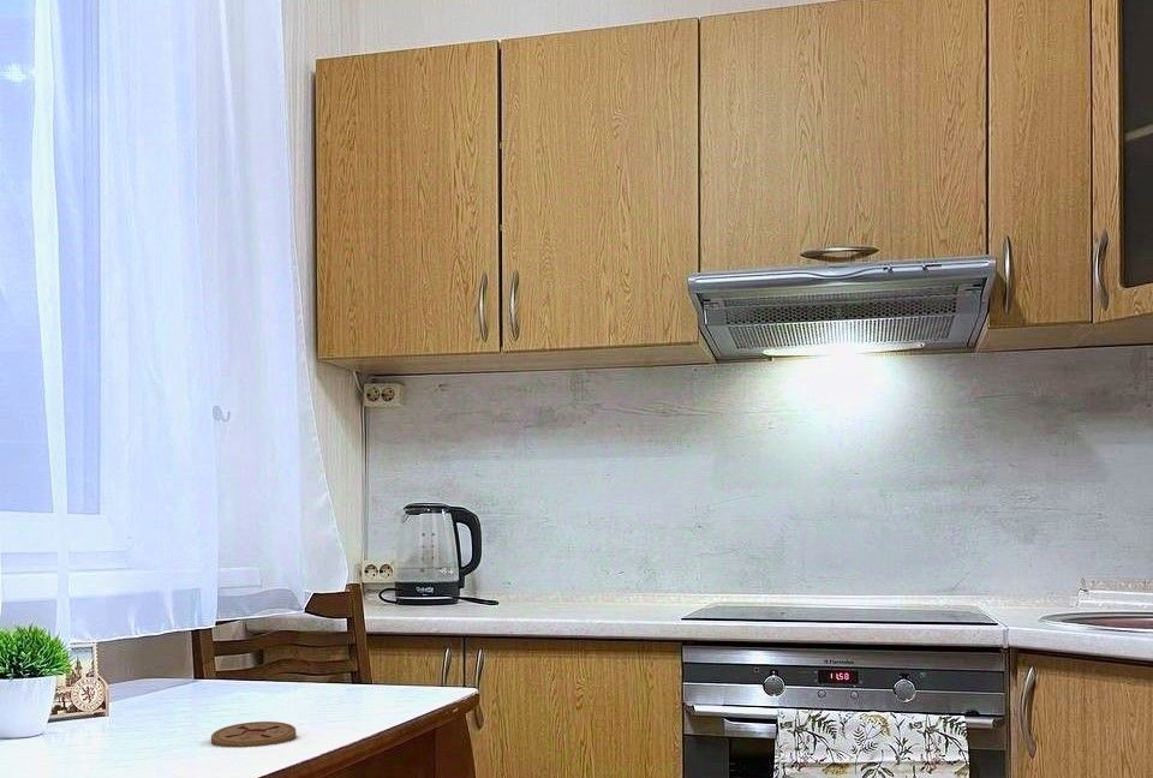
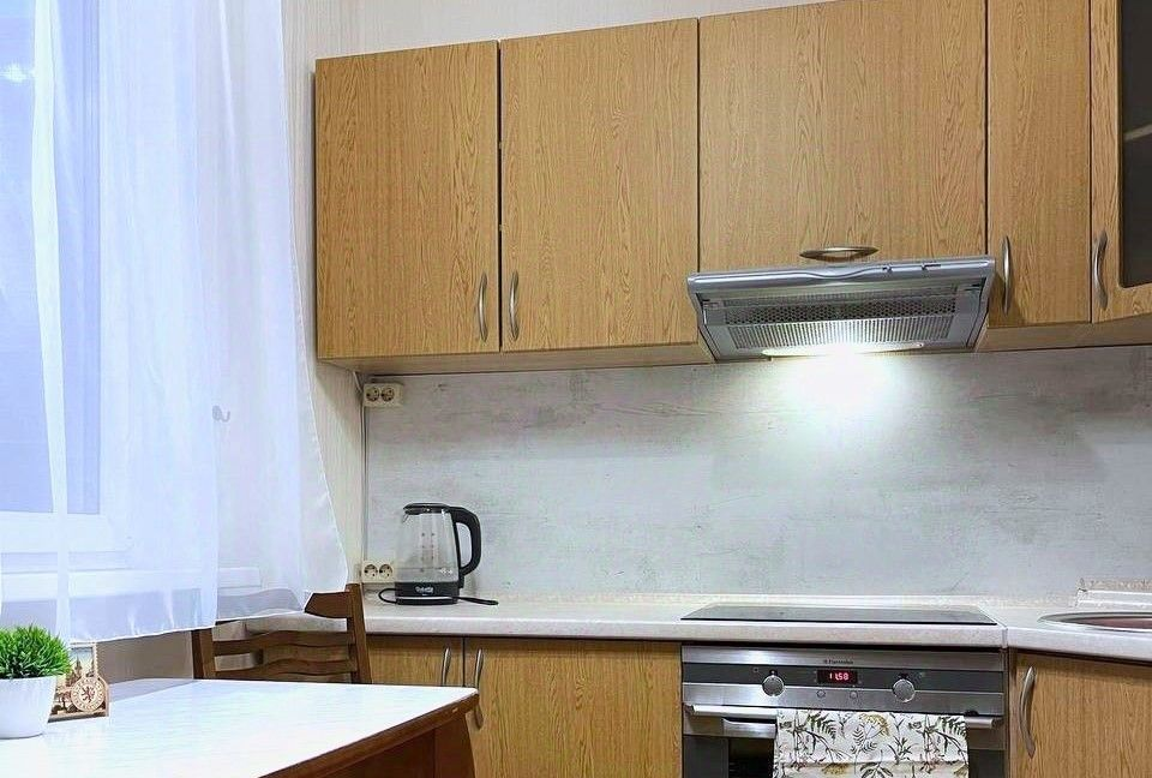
- coaster (253, 735)
